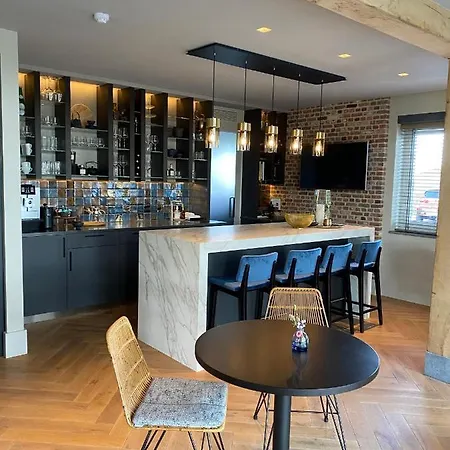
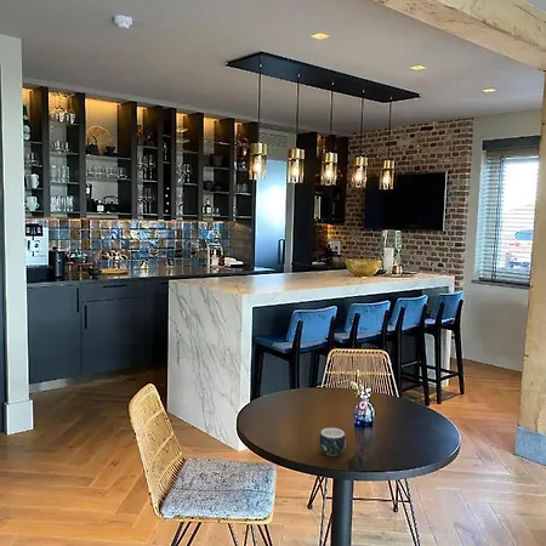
+ mug (330, 439)
